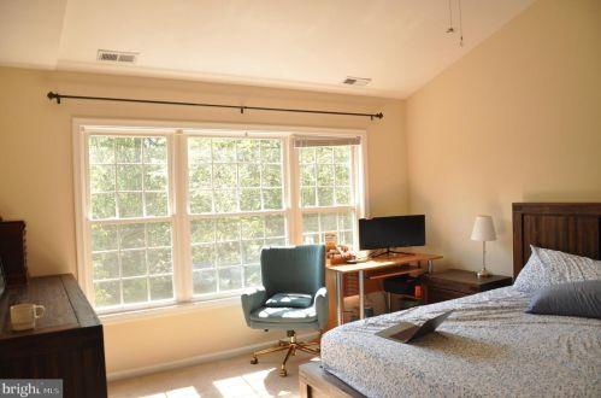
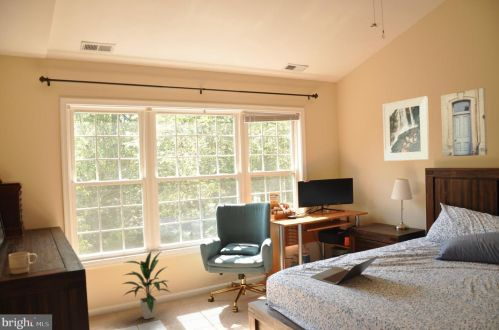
+ indoor plant (146, 284)
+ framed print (404, 130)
+ wall art (463, 123)
